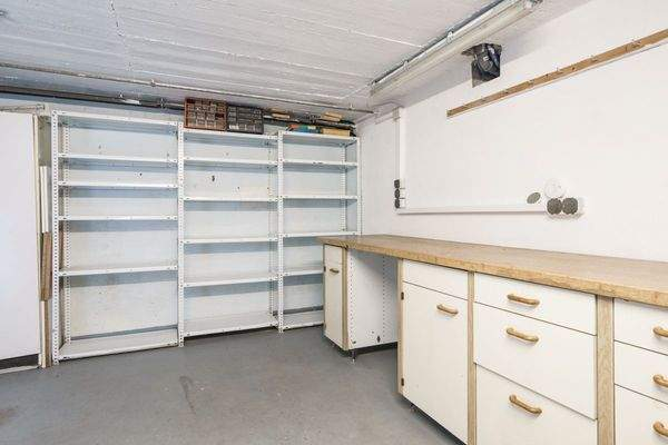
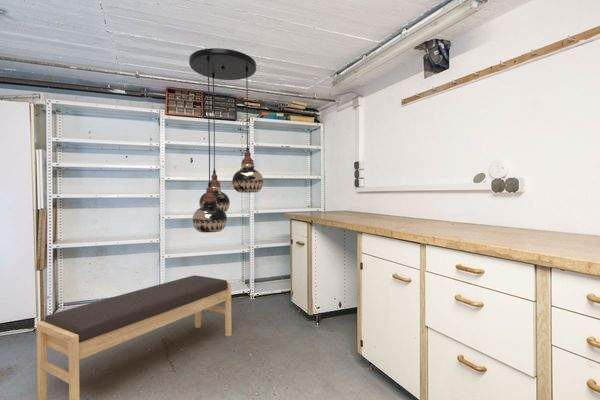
+ light fixture (214, 146)
+ bench (152, 327)
